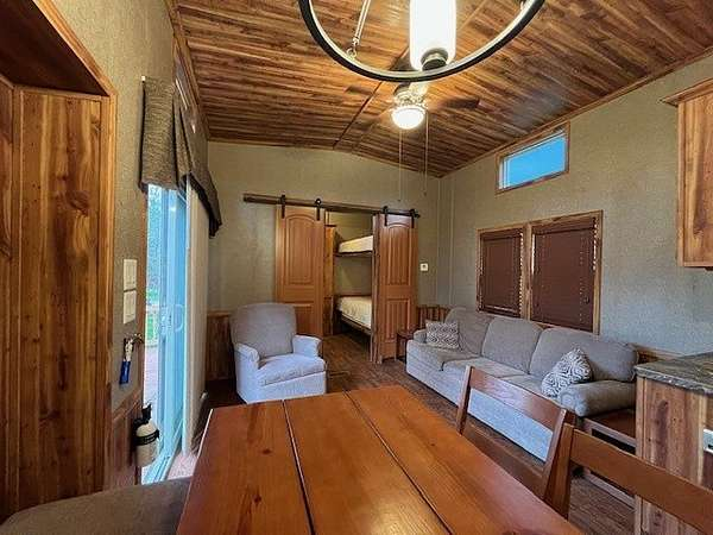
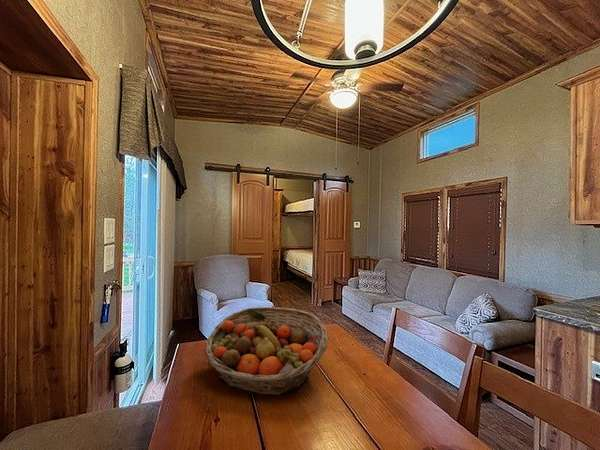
+ fruit basket (266, 345)
